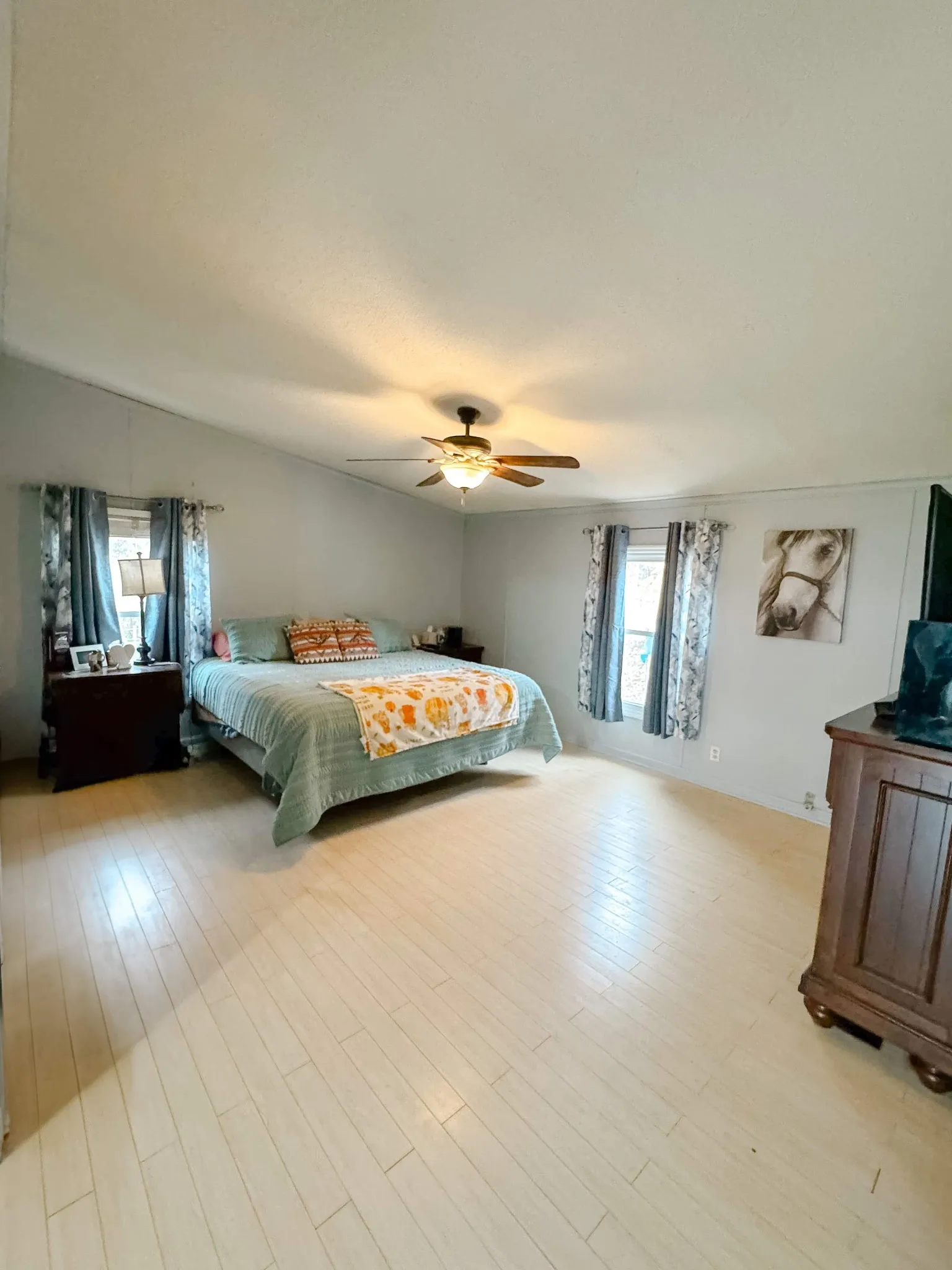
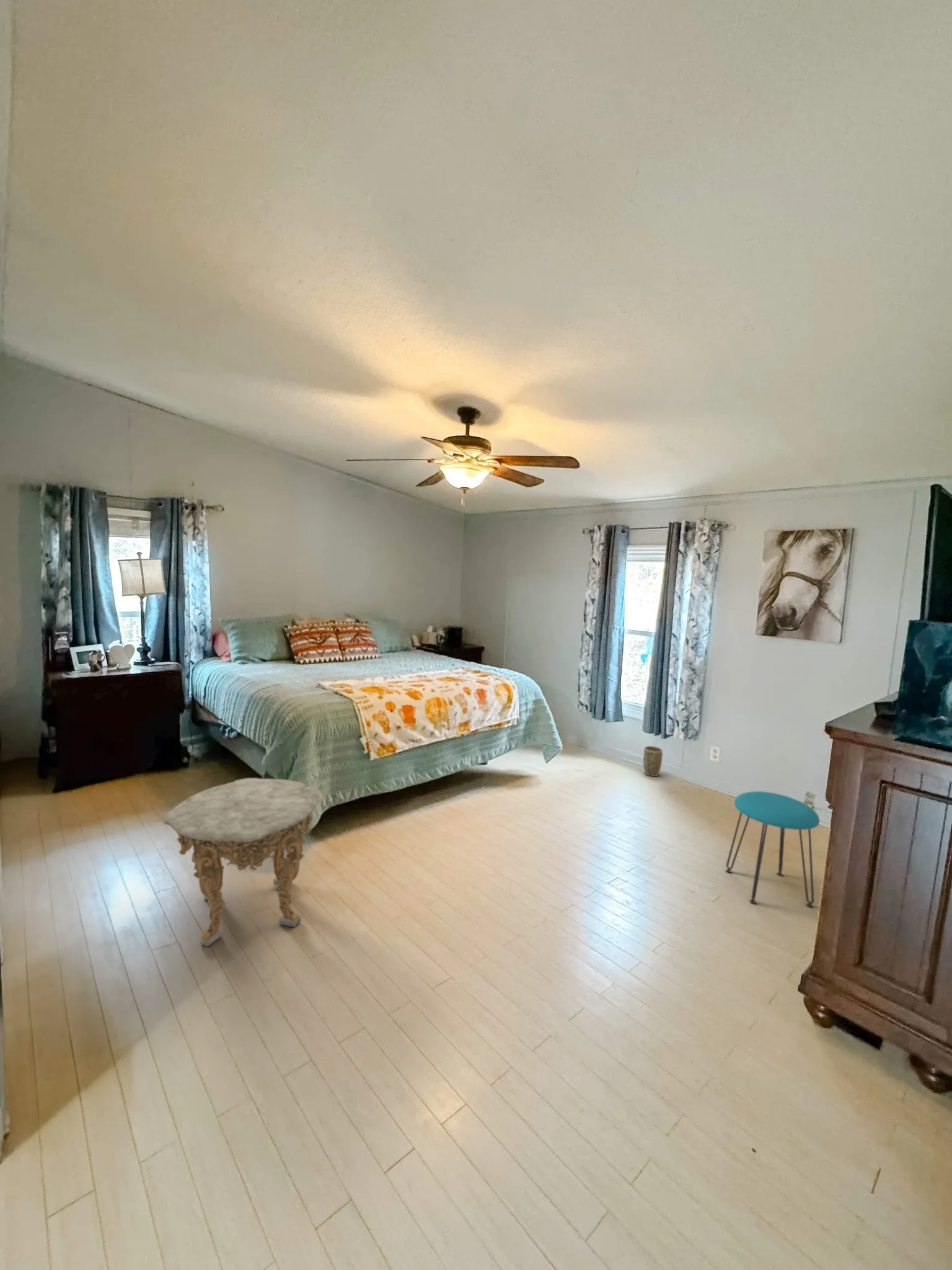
+ stool (764, 843)
+ plant pot (652, 761)
+ side table (247, 856)
